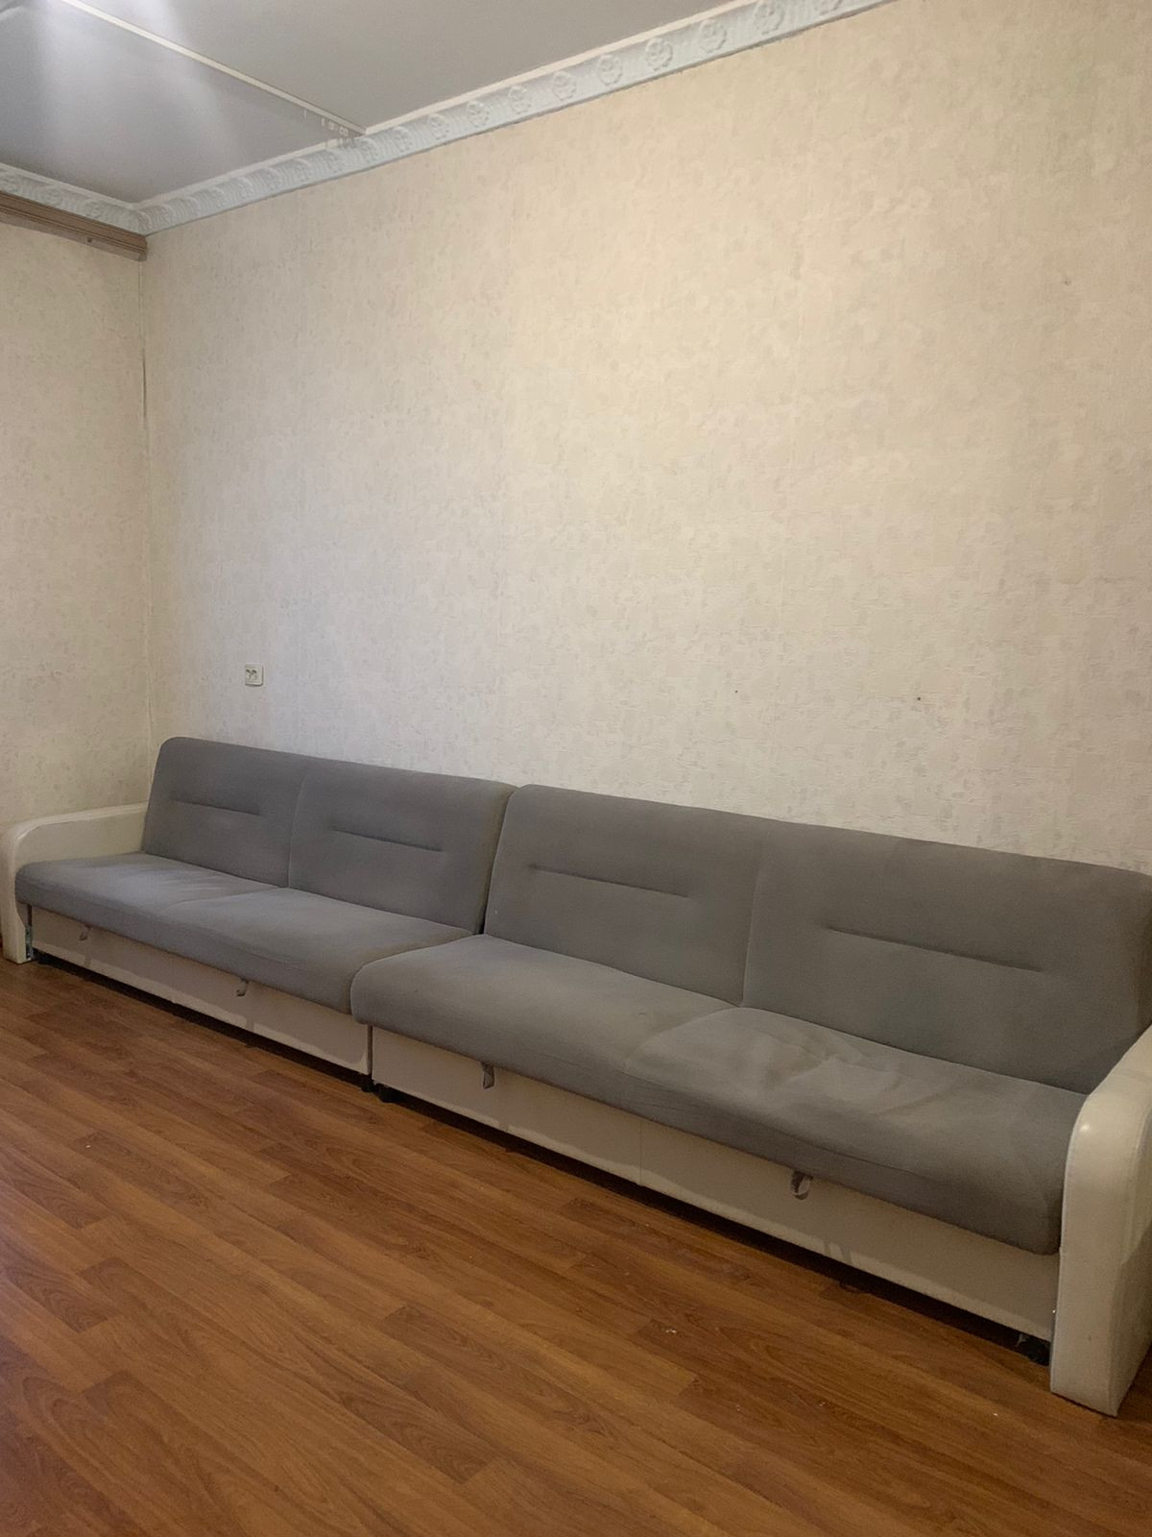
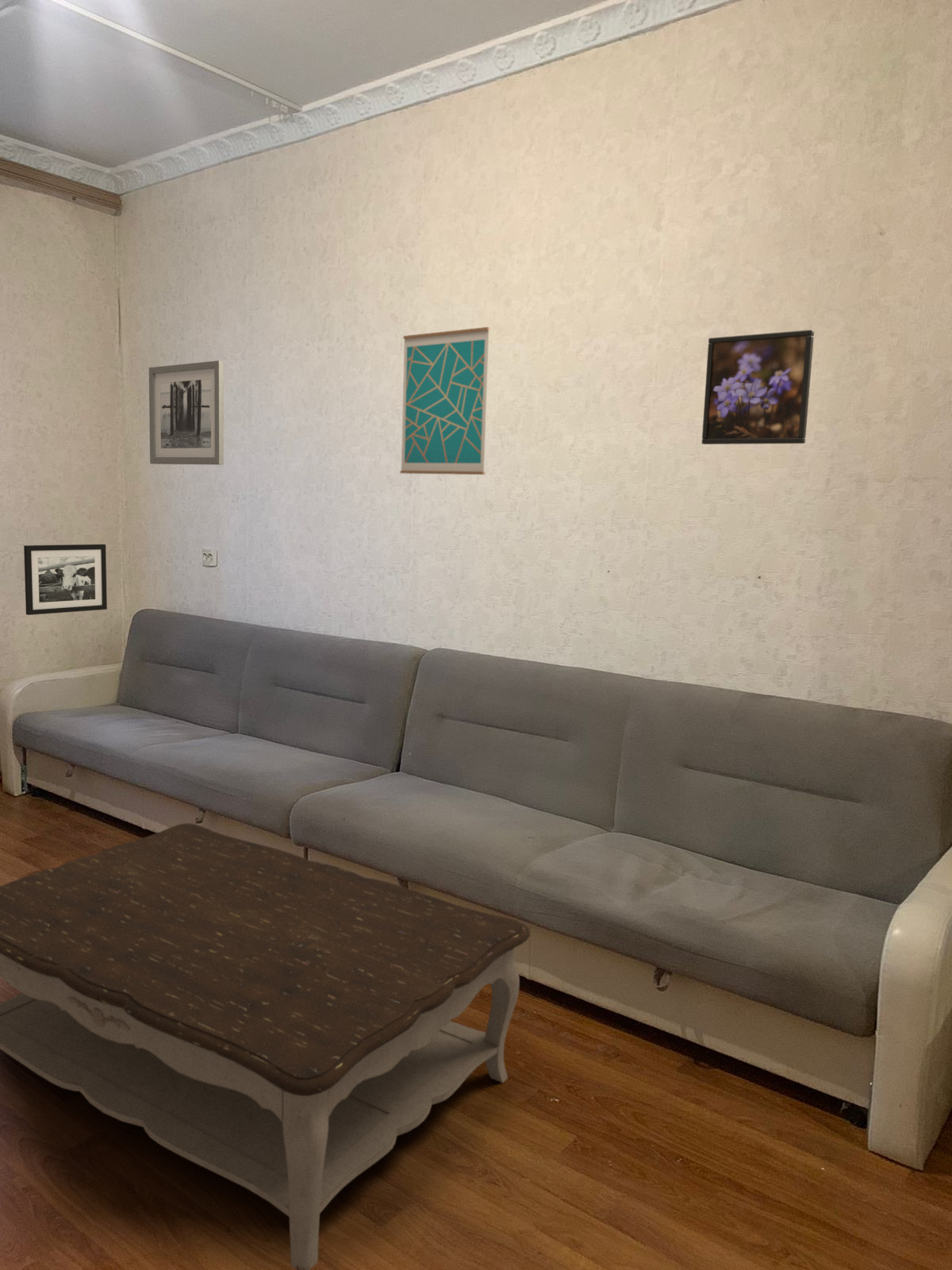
+ wall art (185, 414)
+ wall art (443, 403)
+ picture frame (67, 578)
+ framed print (755, 389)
+ coffee table (231, 993)
